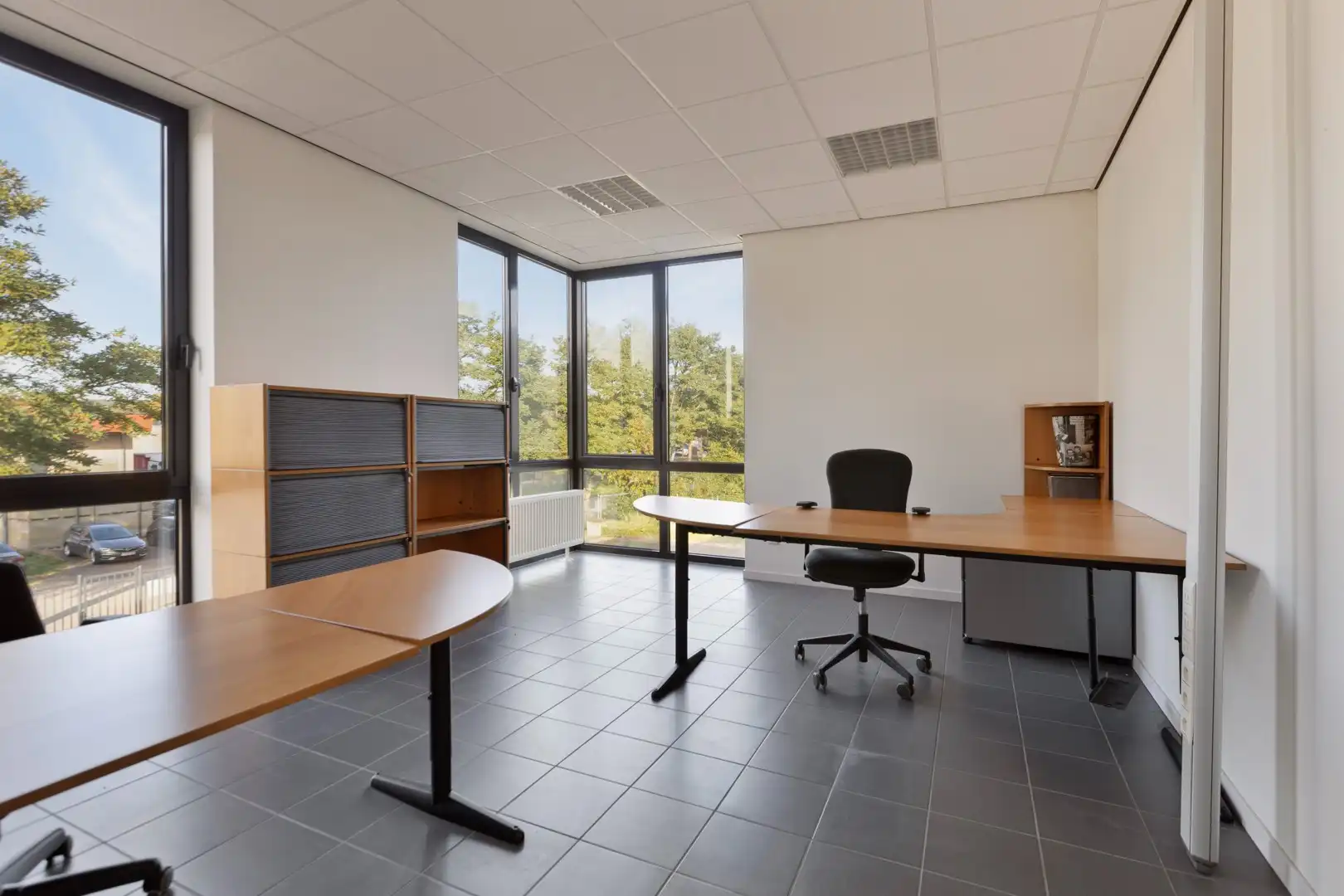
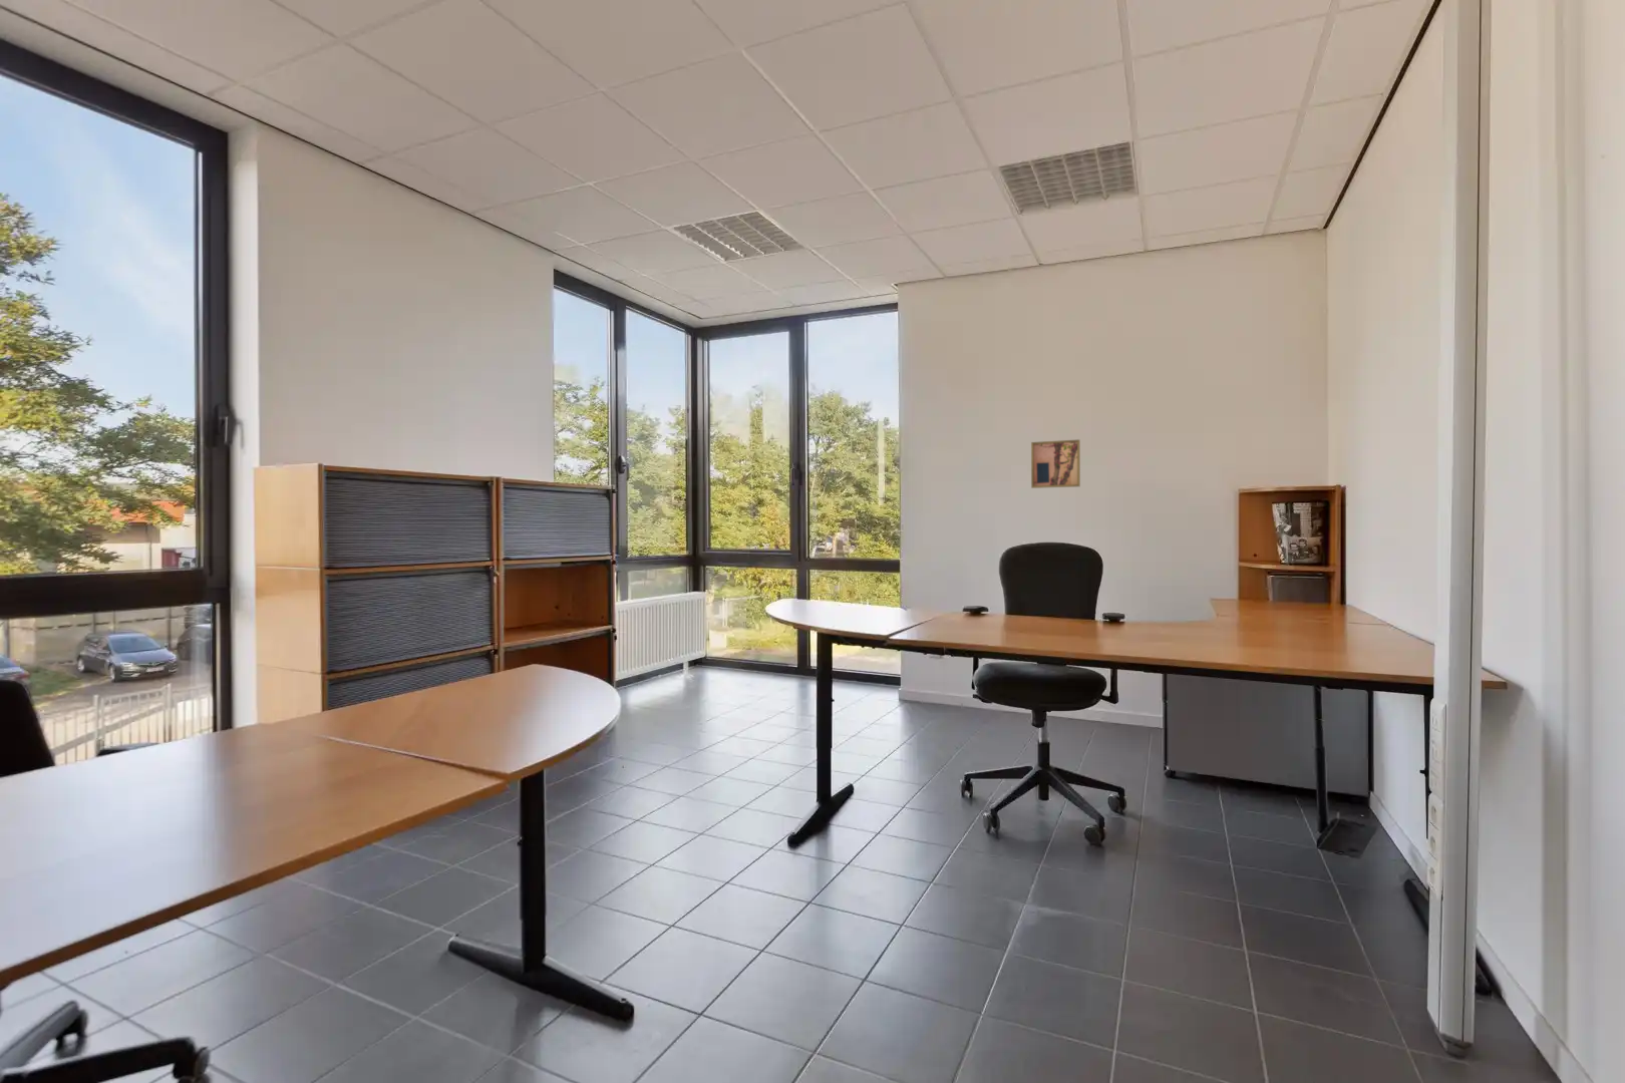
+ wall art (1056, 464)
